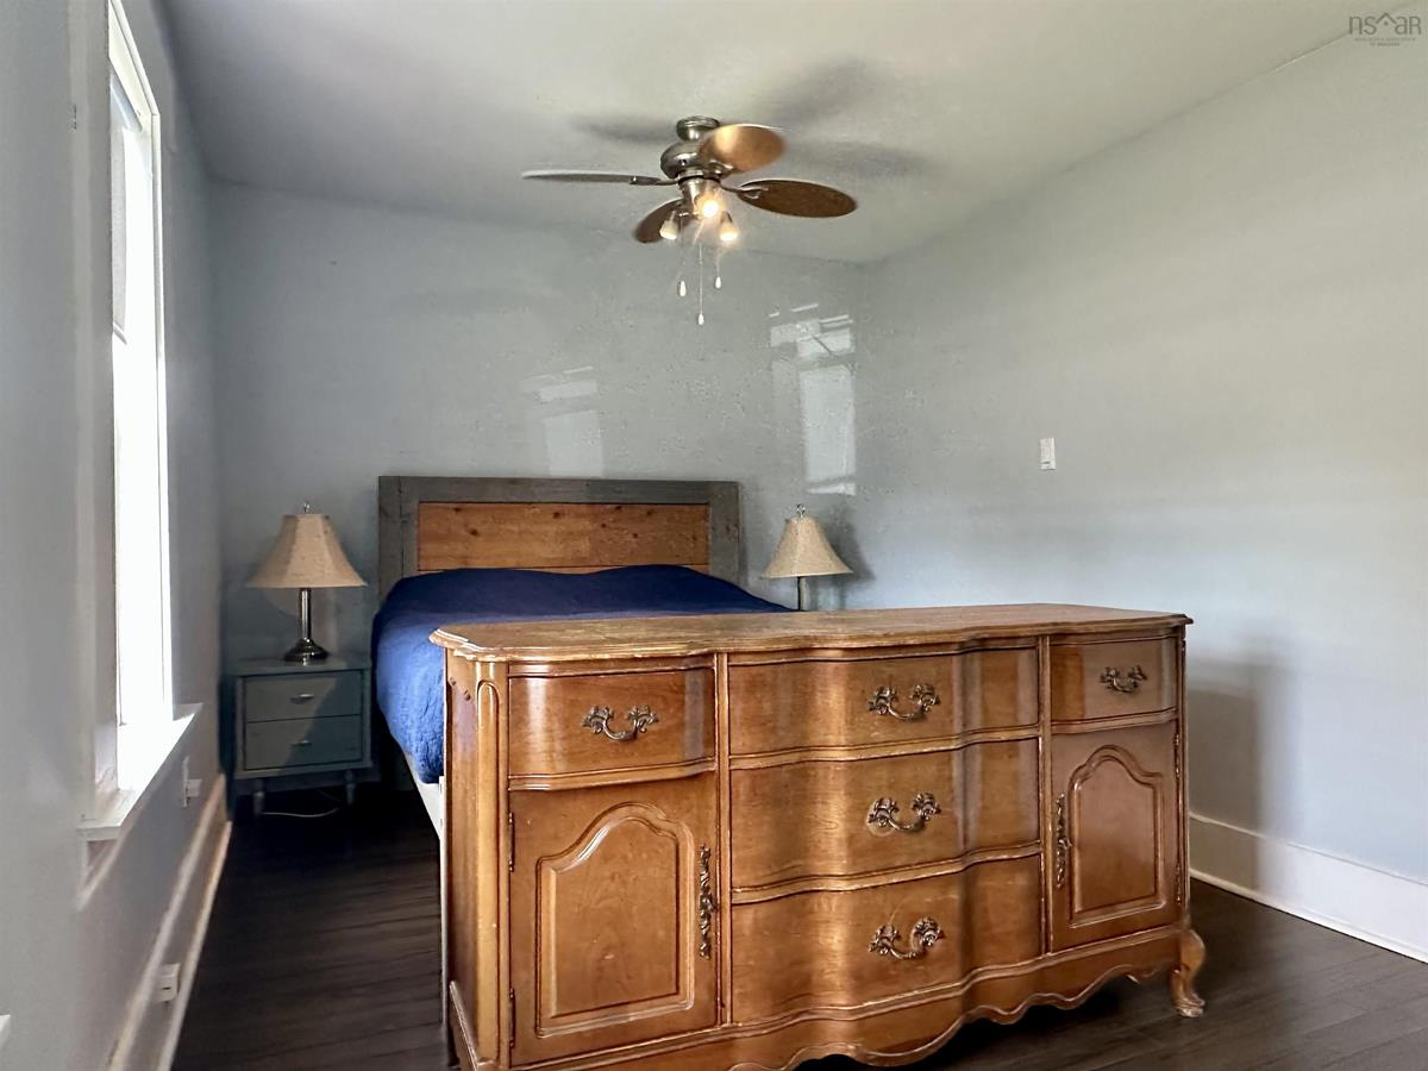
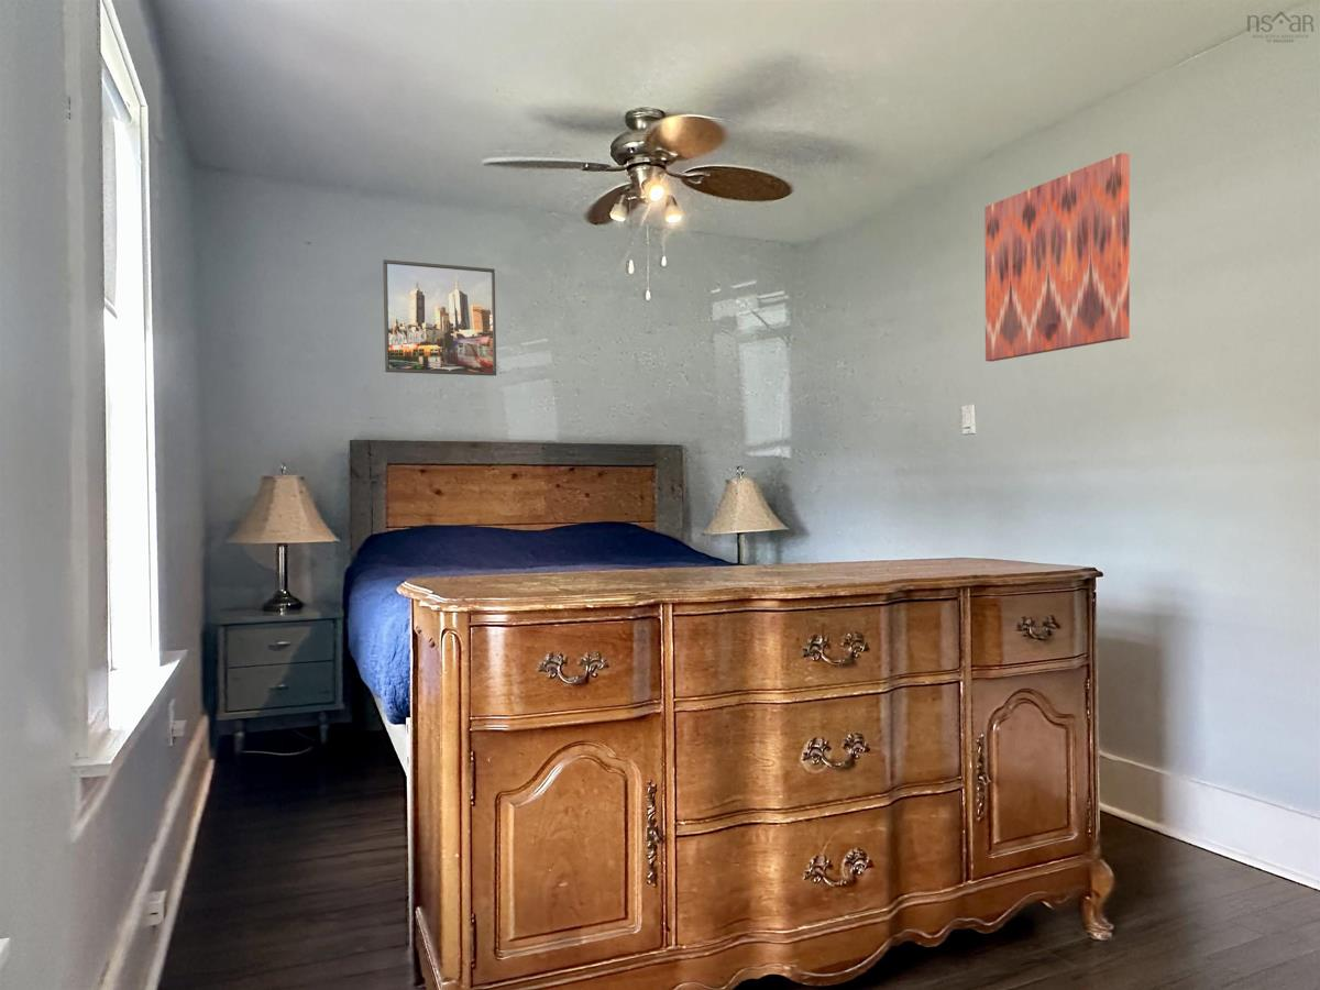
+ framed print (441, 319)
+ wall art (1050, 266)
